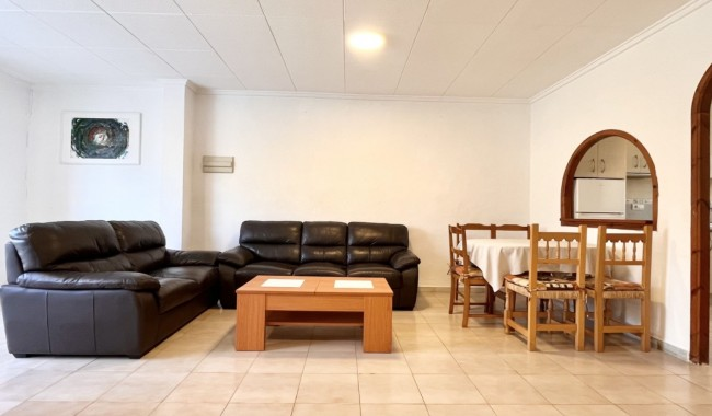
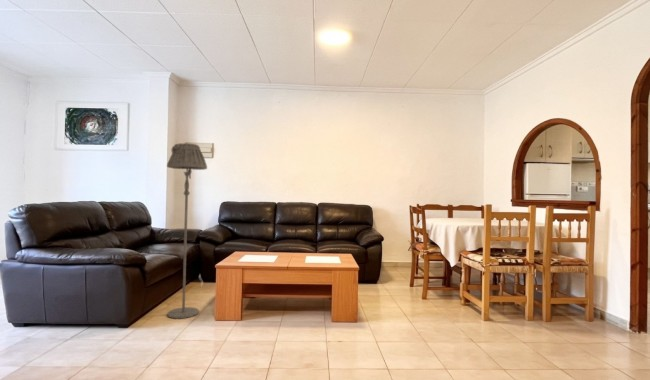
+ floor lamp (185, 228)
